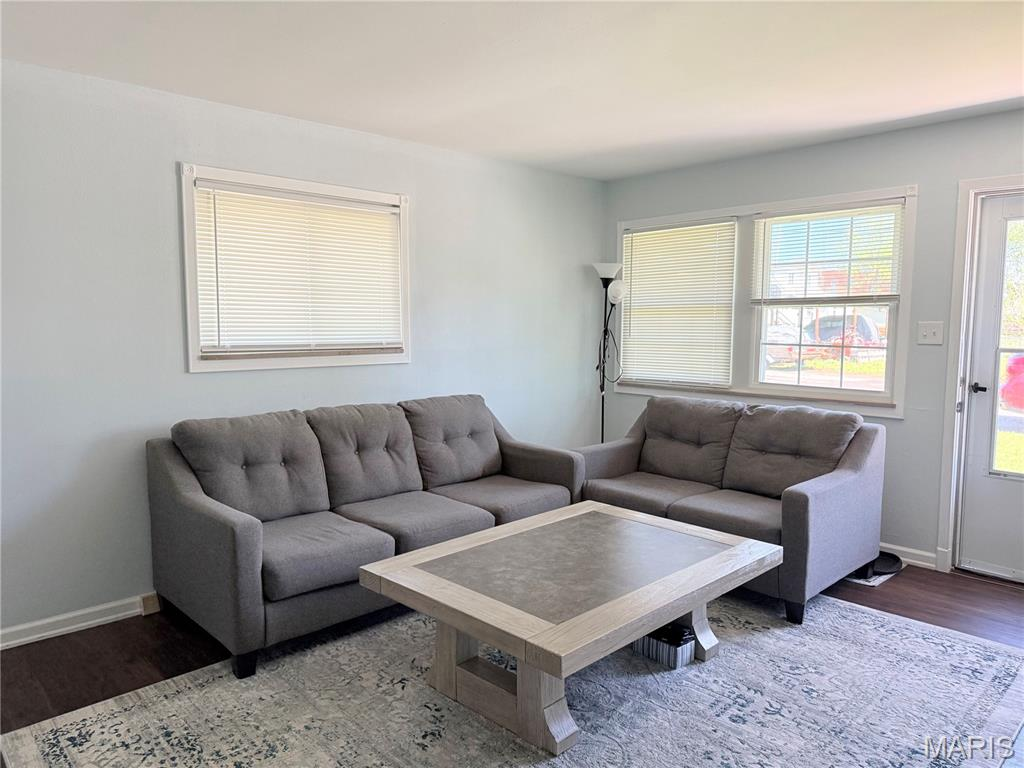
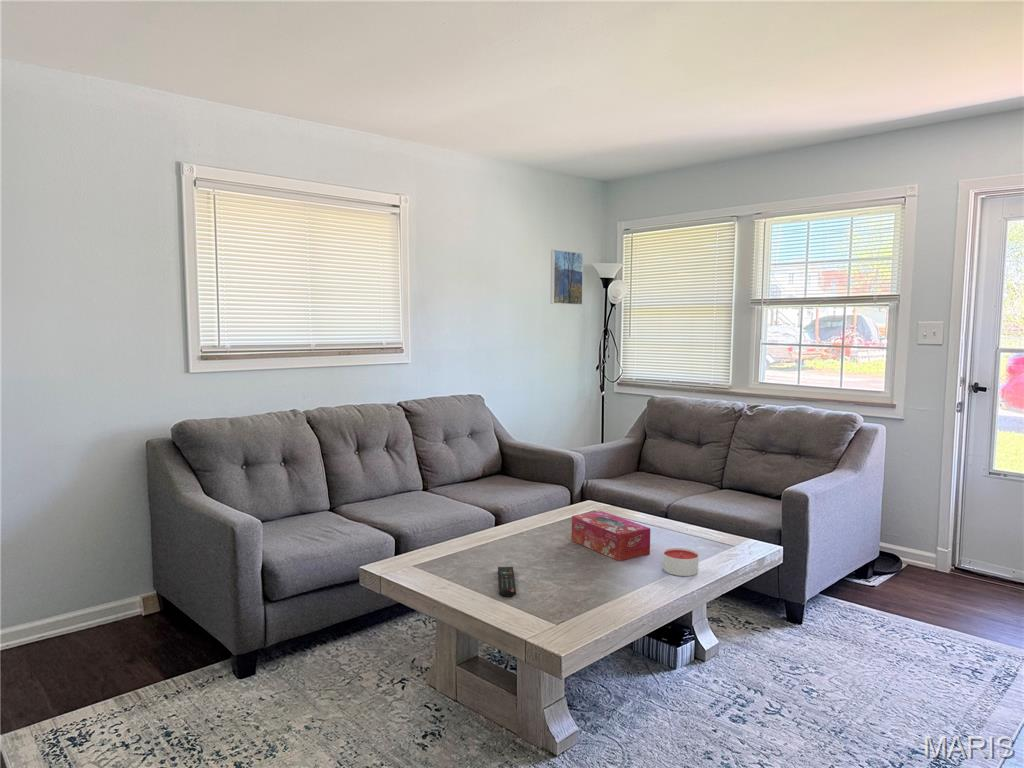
+ candle (680, 561)
+ tissue box (609, 534)
+ remote control (506, 581)
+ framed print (567, 277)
